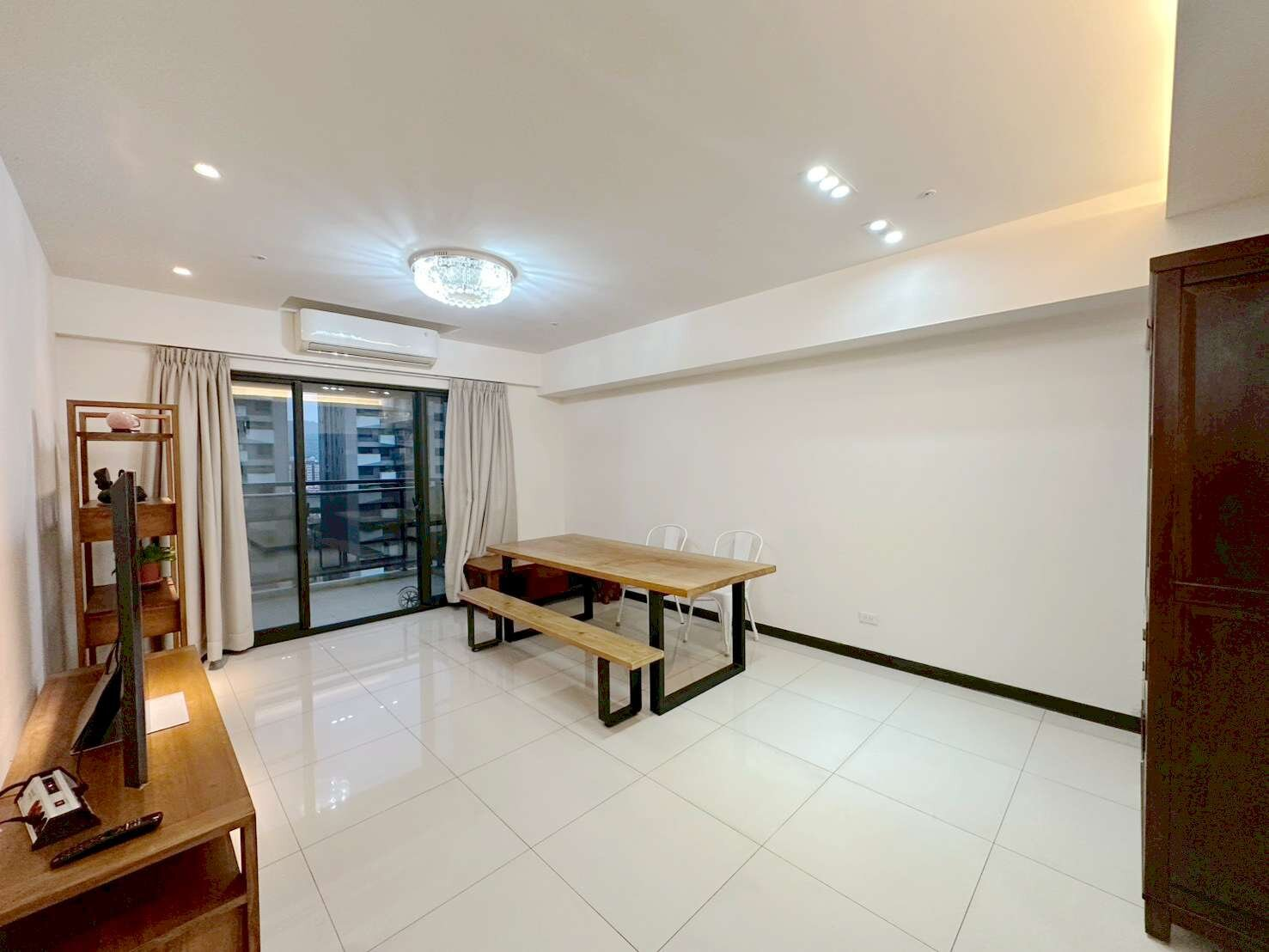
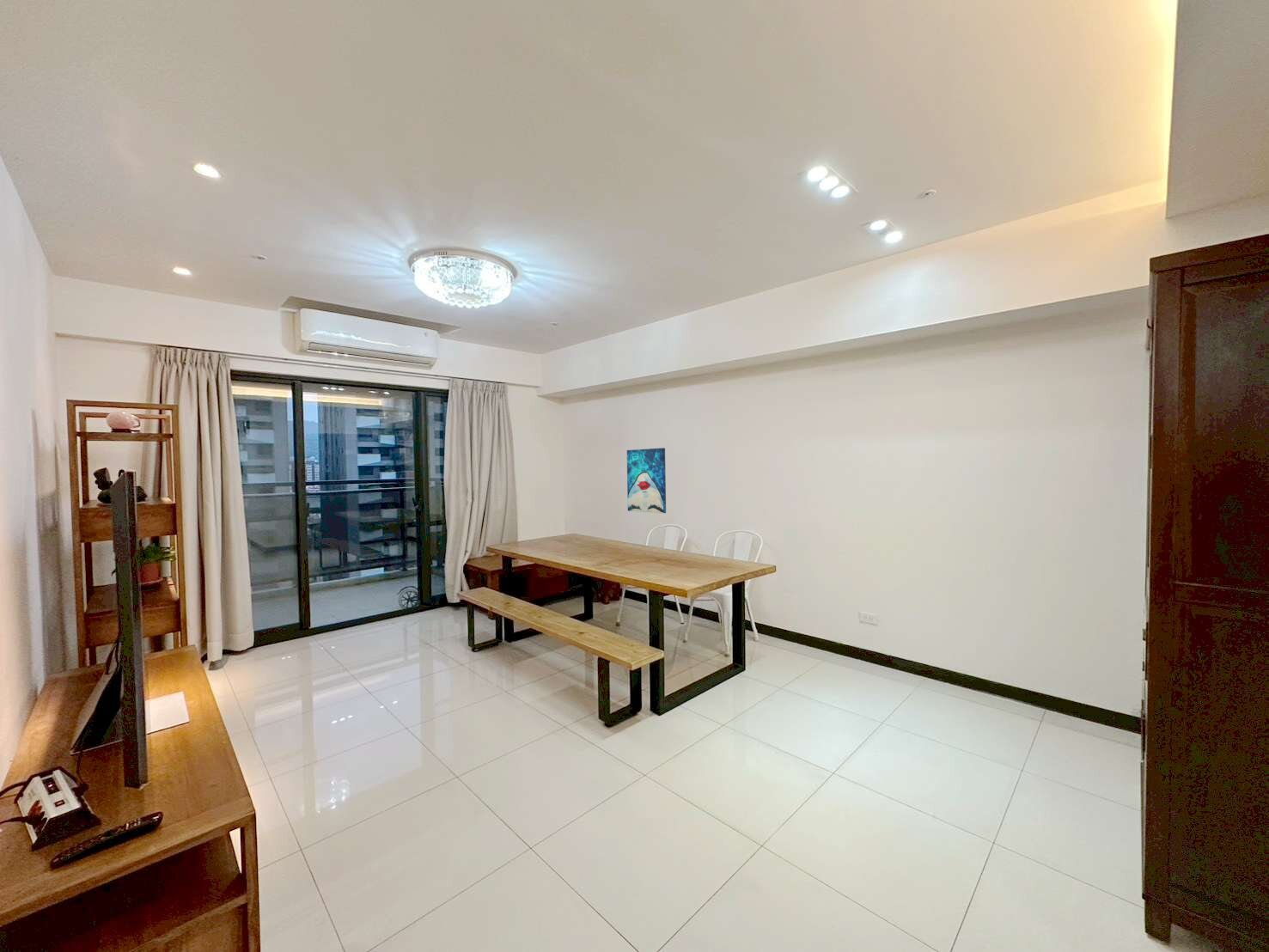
+ wall art (645, 480)
